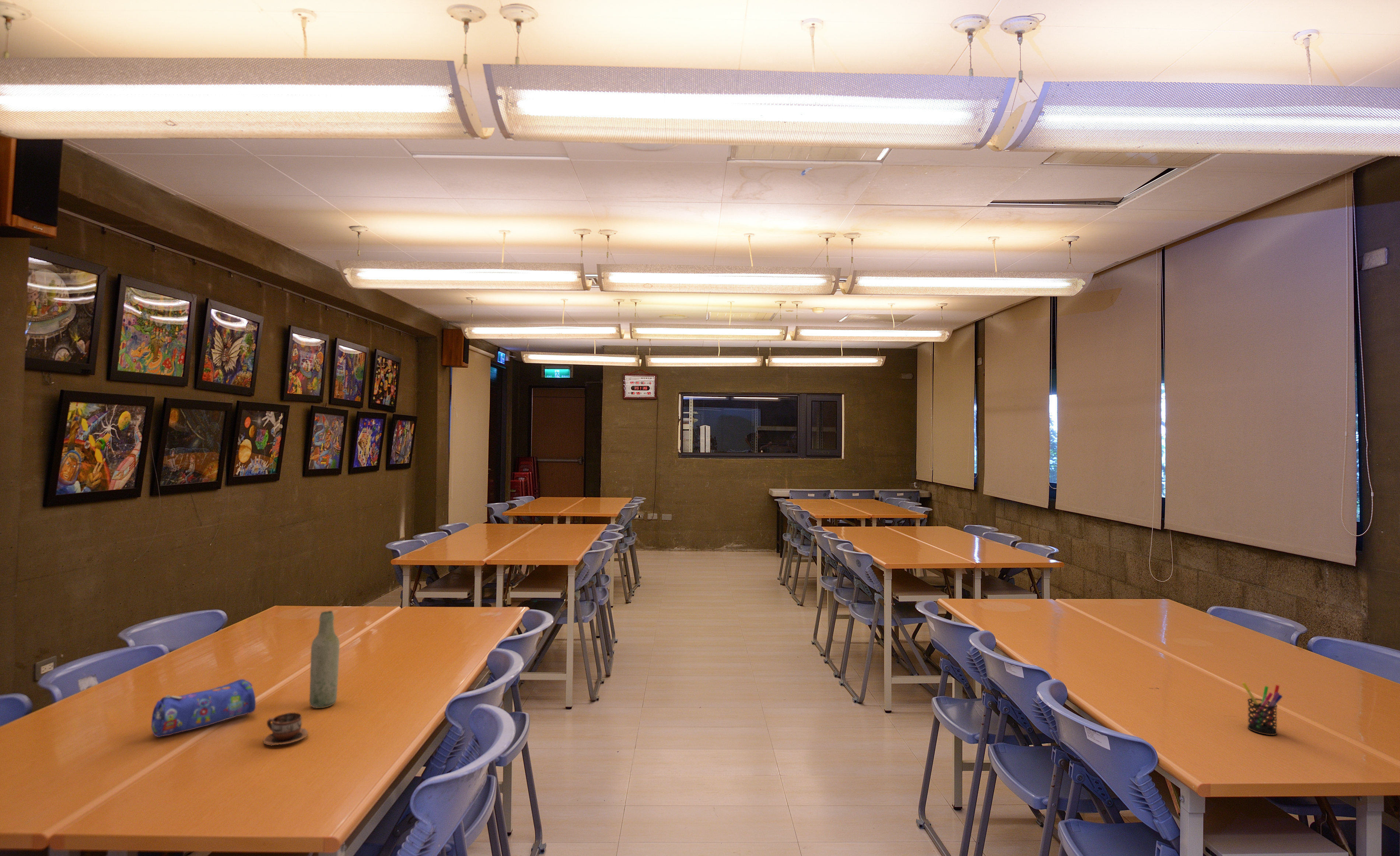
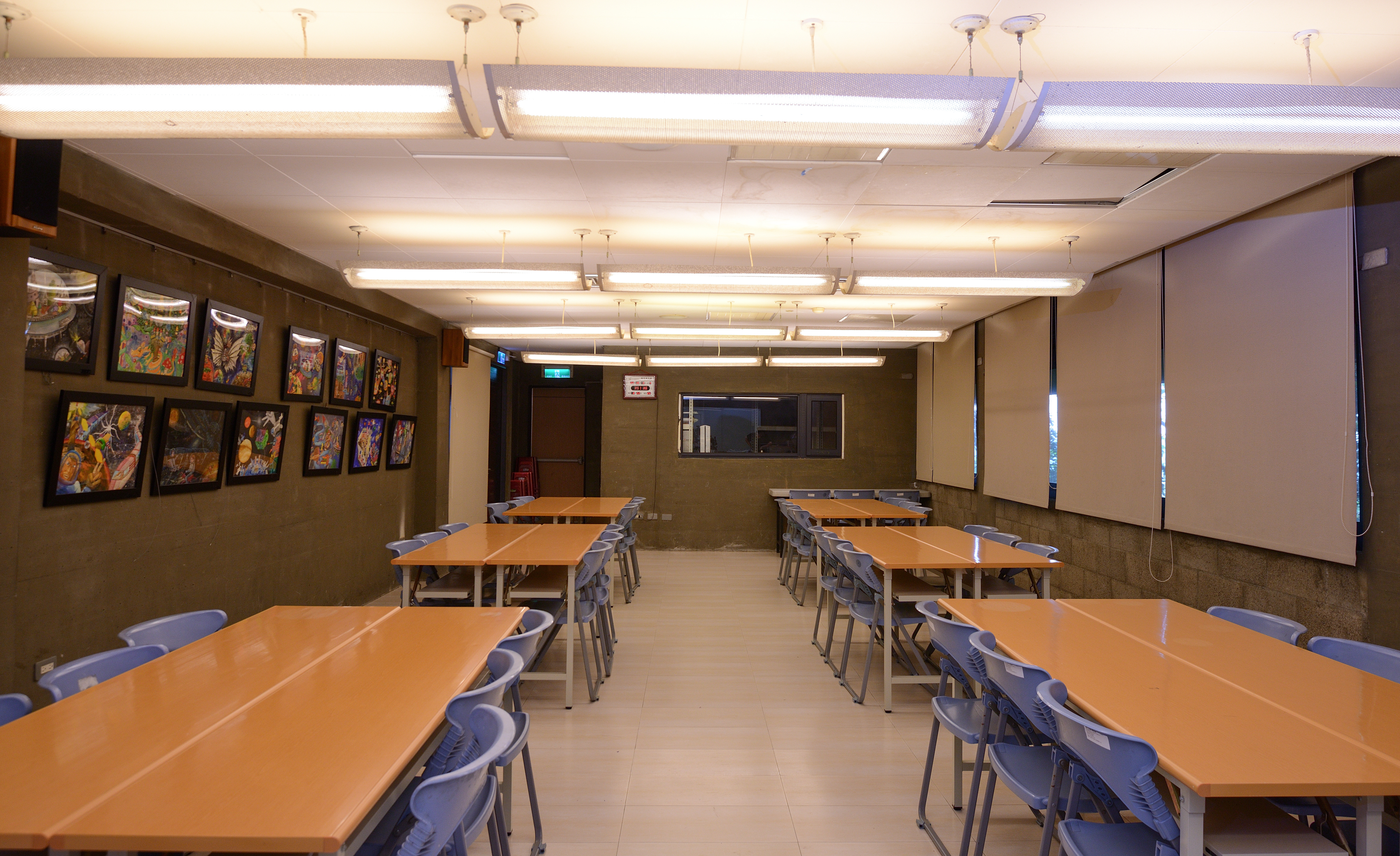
- pencil case (205, 706)
- cup (285, 728)
- pen holder (1264, 706)
- bottle (325, 658)
